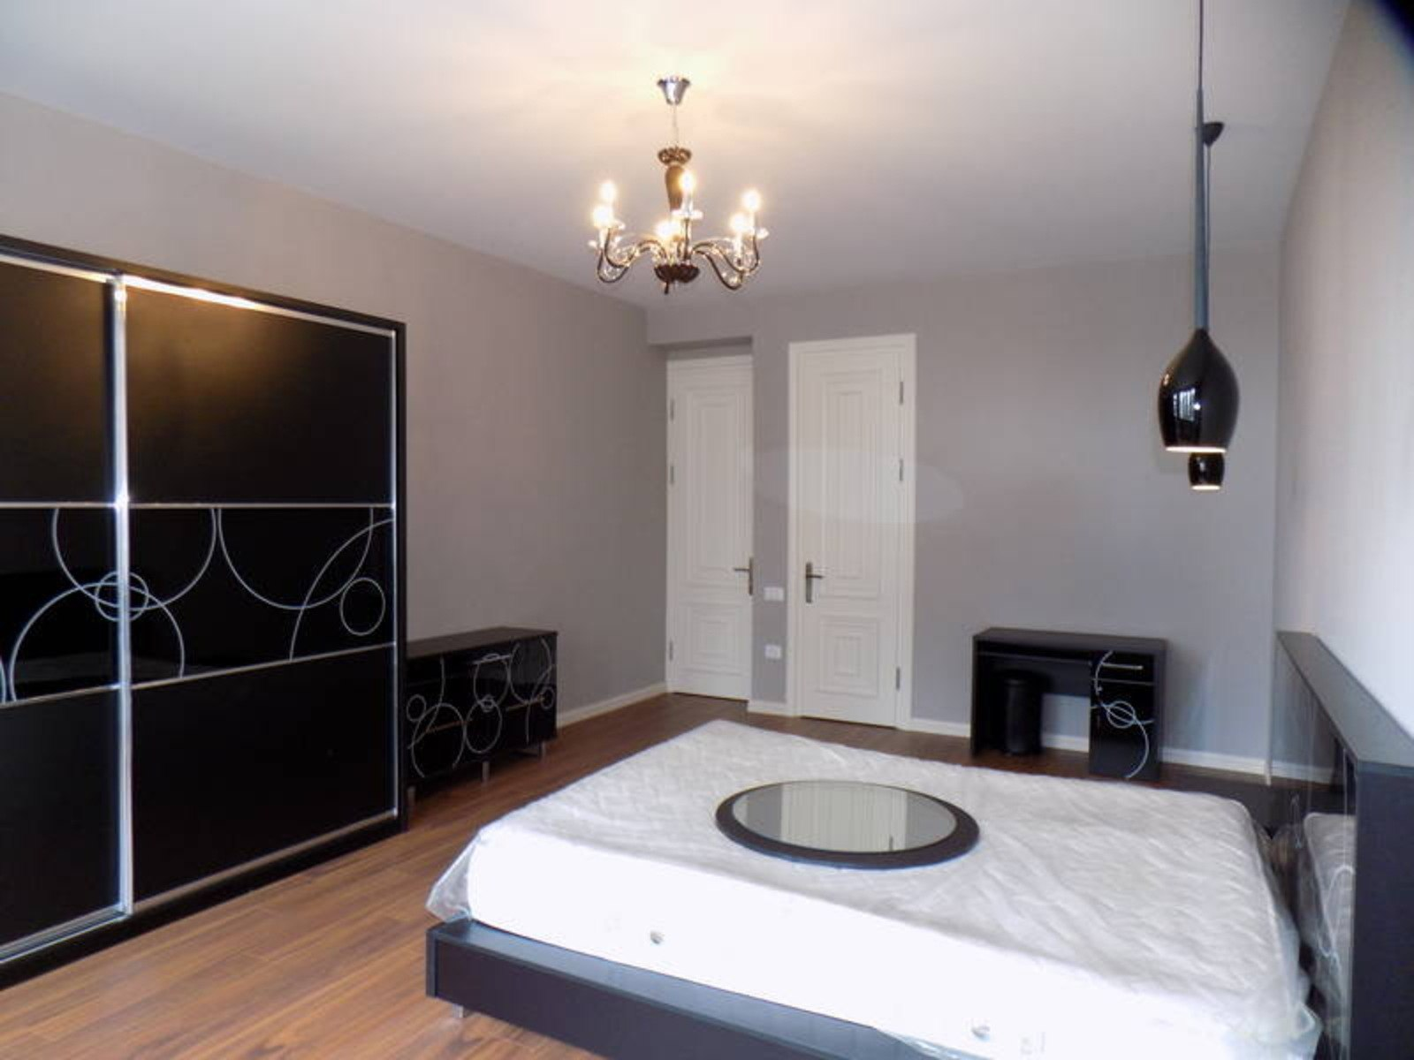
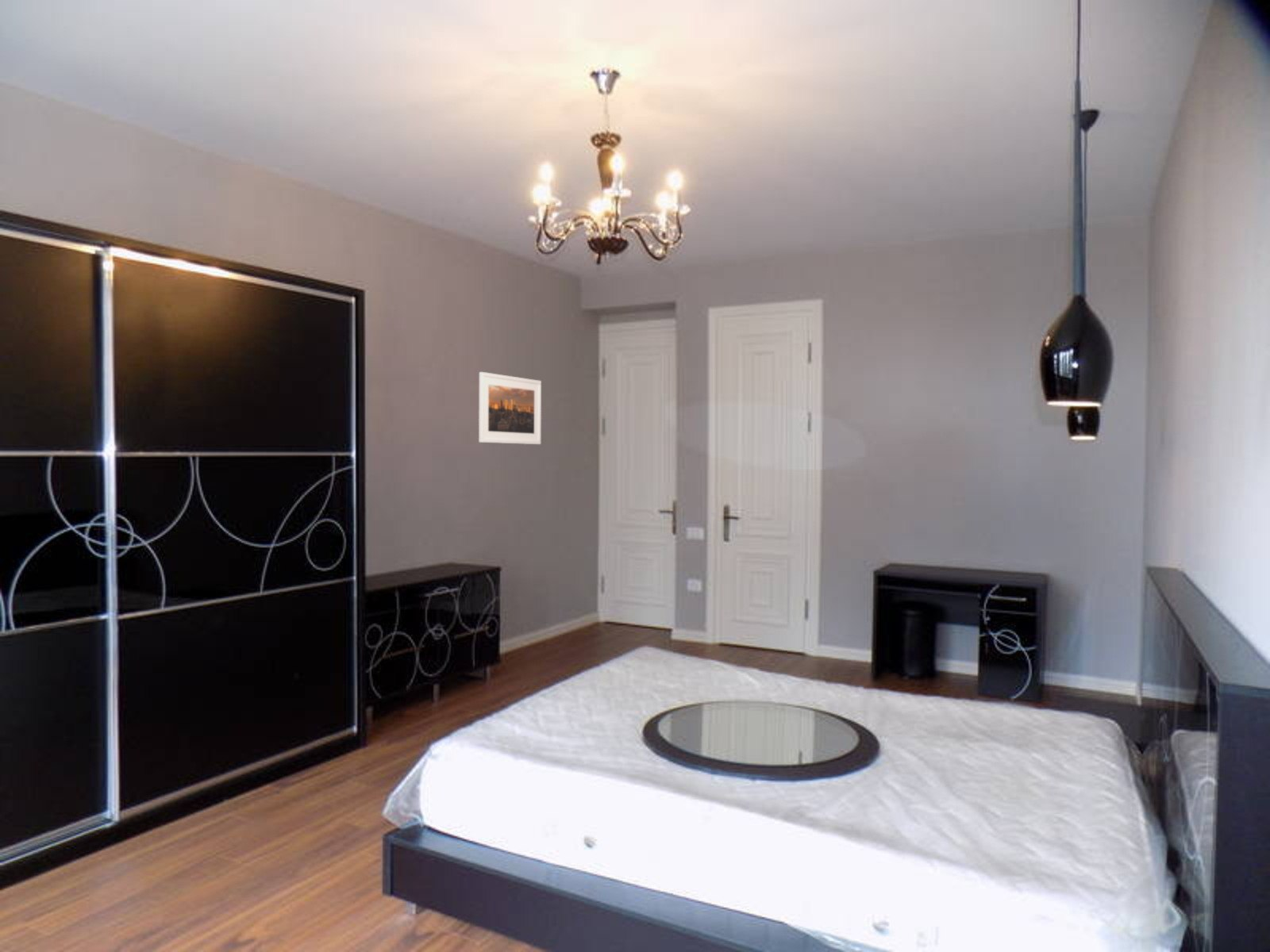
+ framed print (511, 409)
